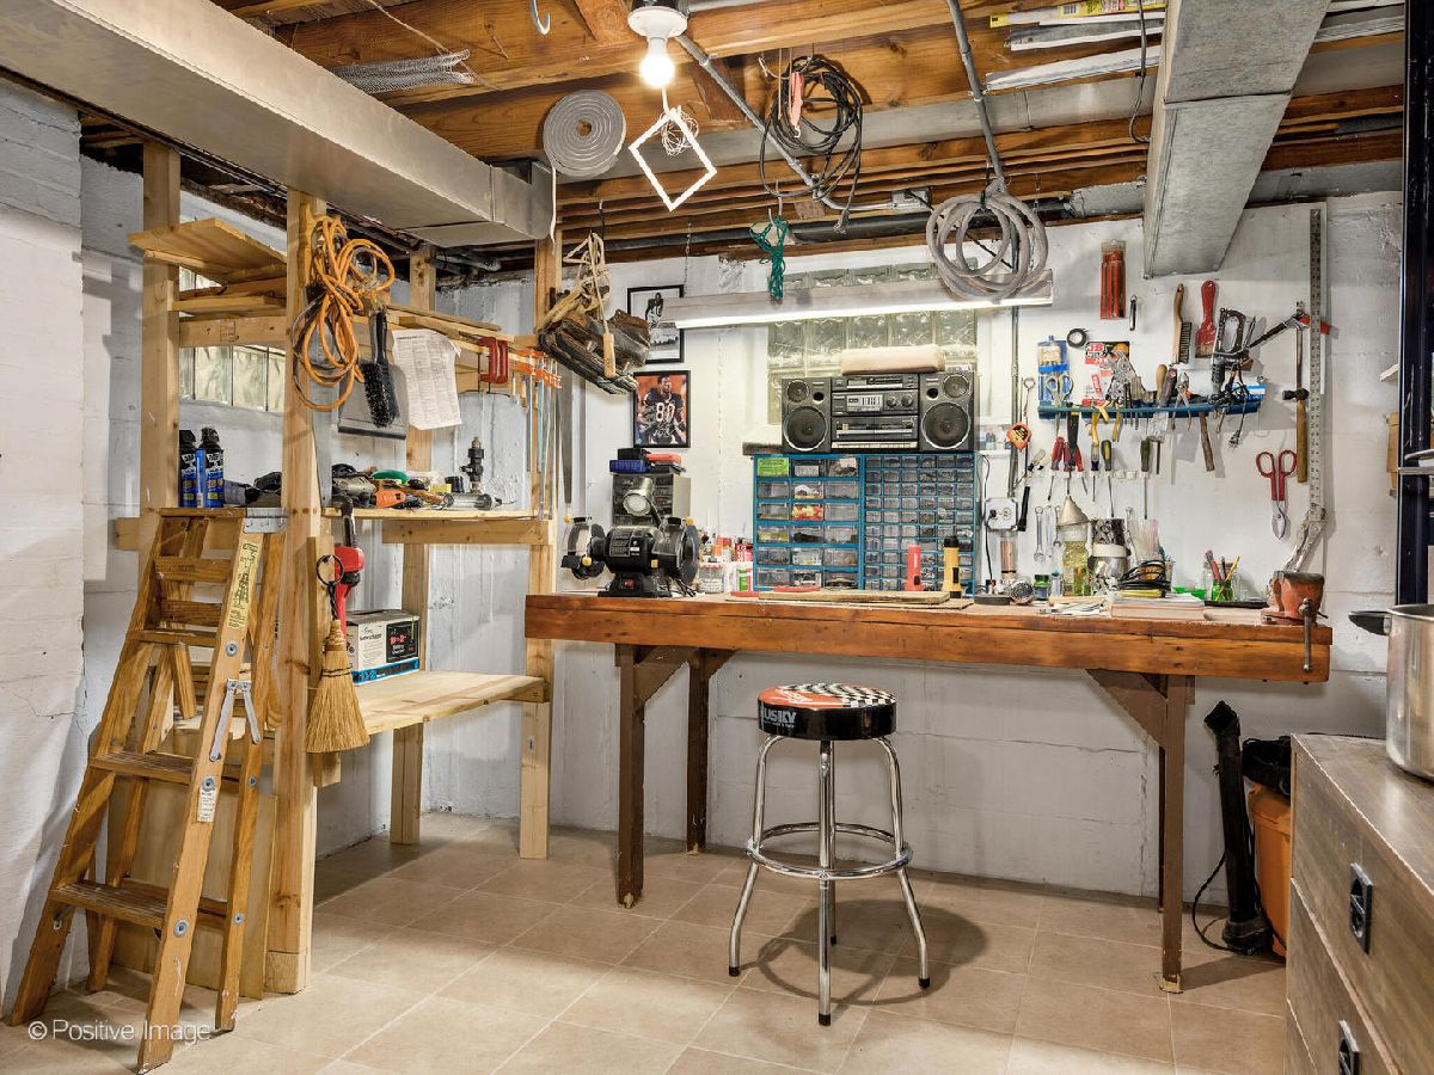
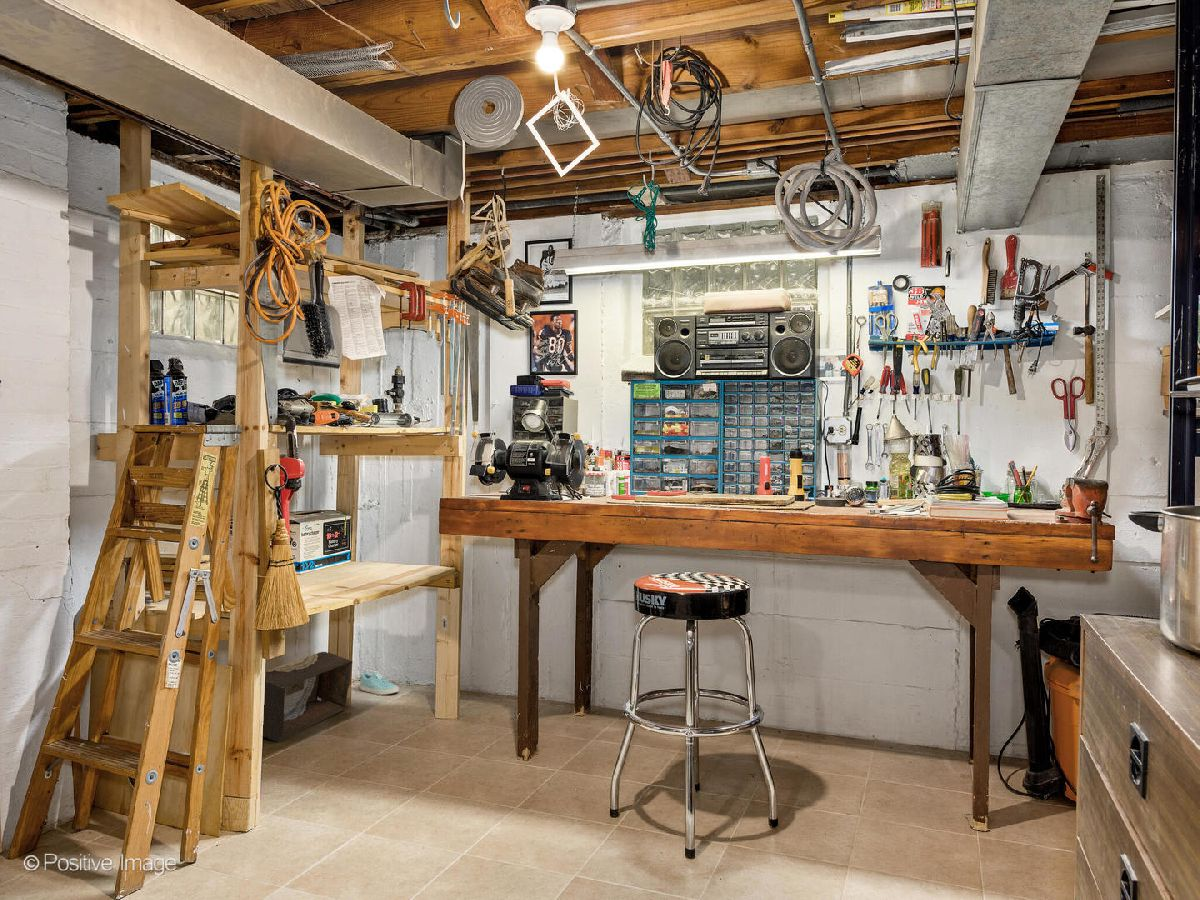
+ sneaker (378, 682)
+ storage bin (298, 692)
